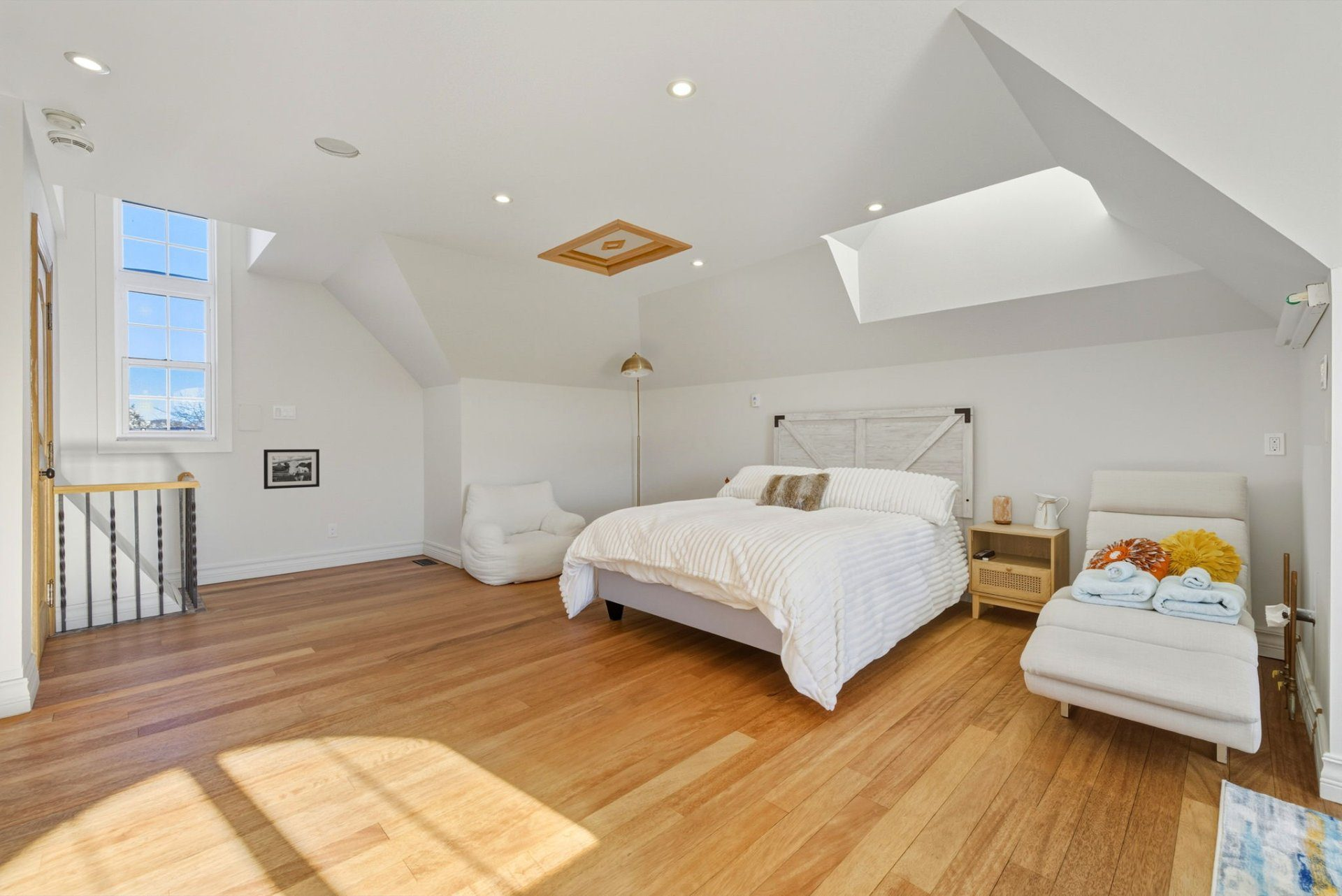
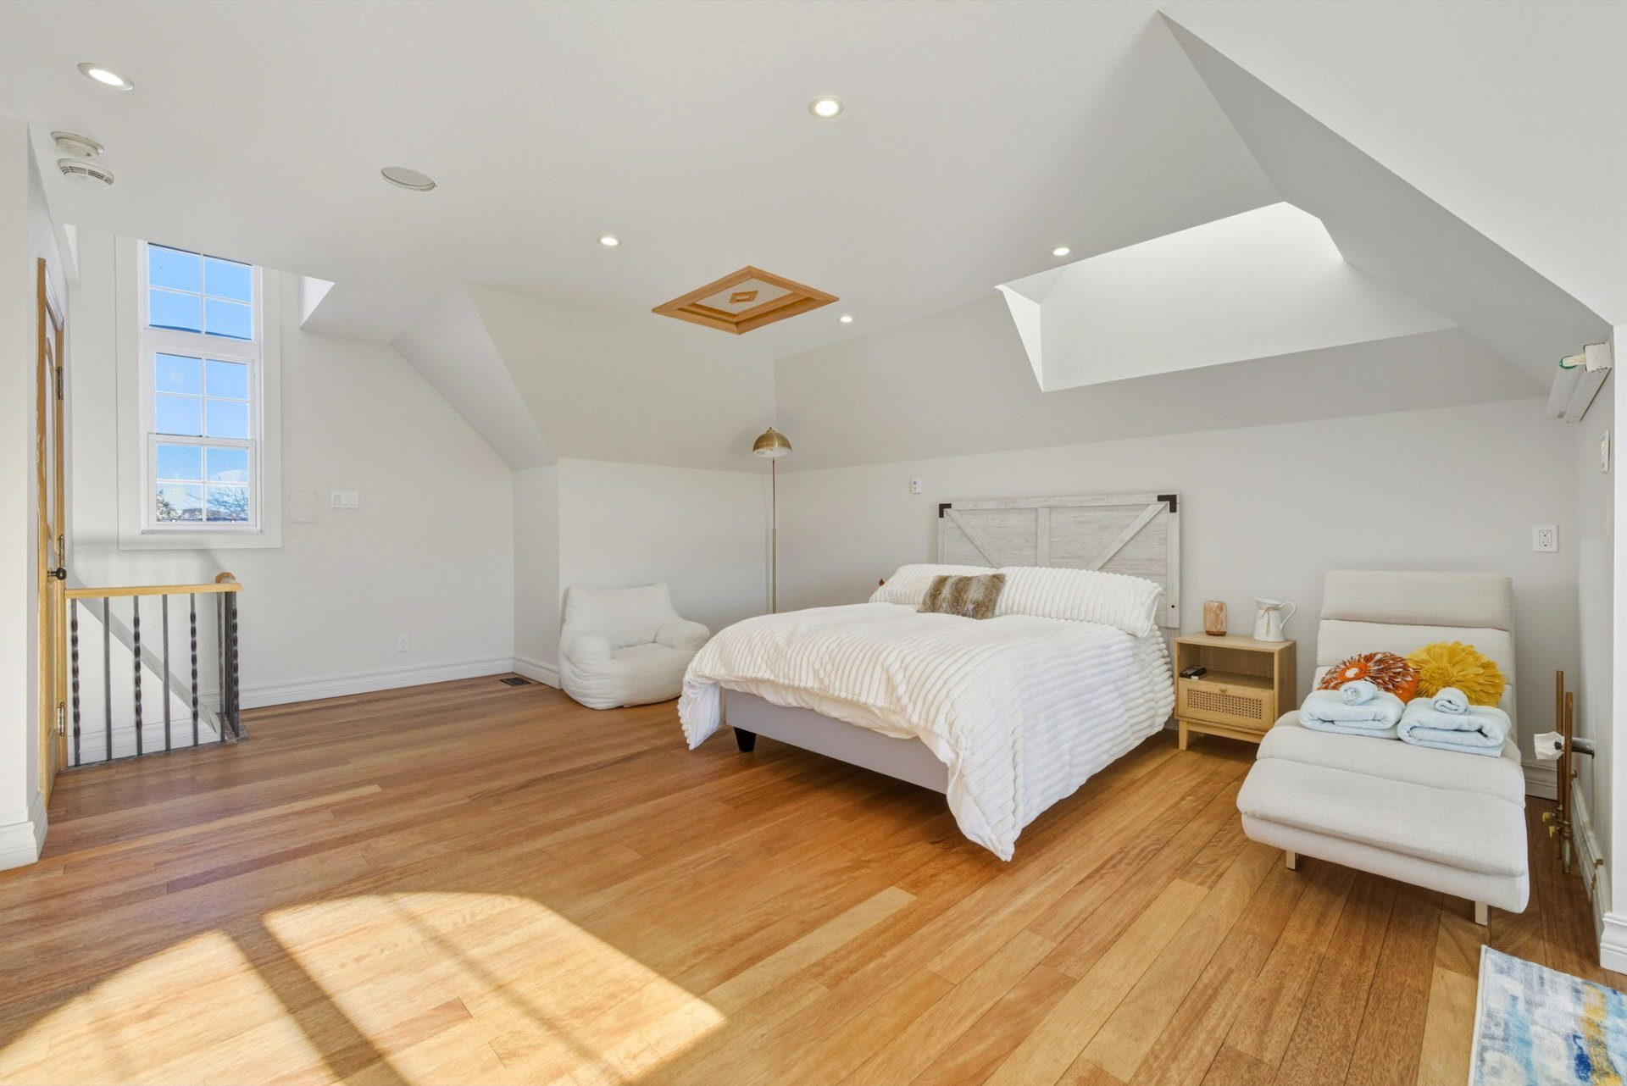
- picture frame (292, 468)
